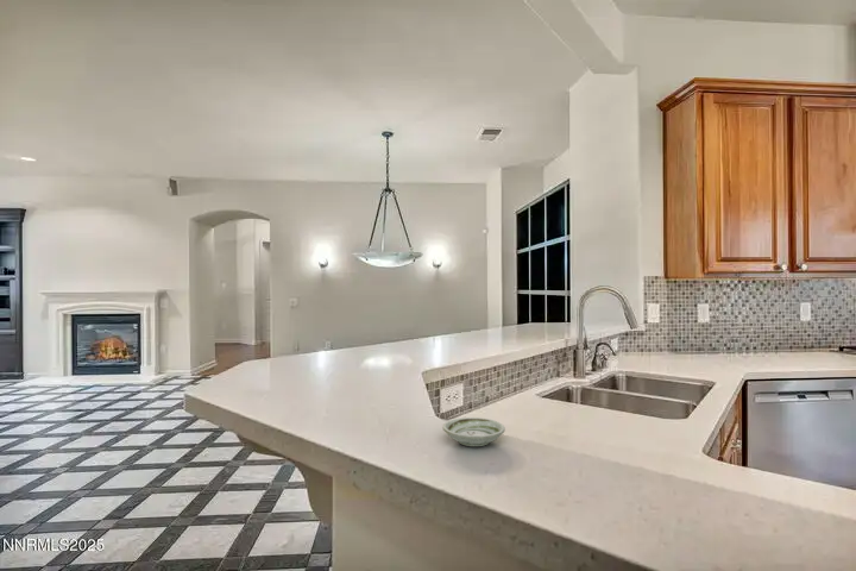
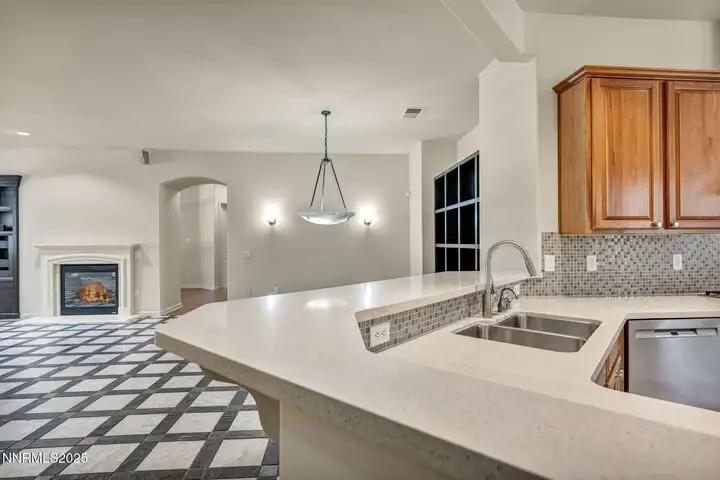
- saucer (473, 433)
